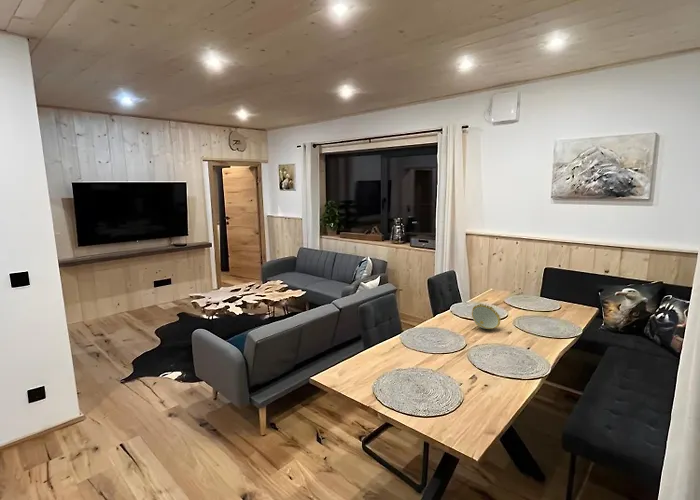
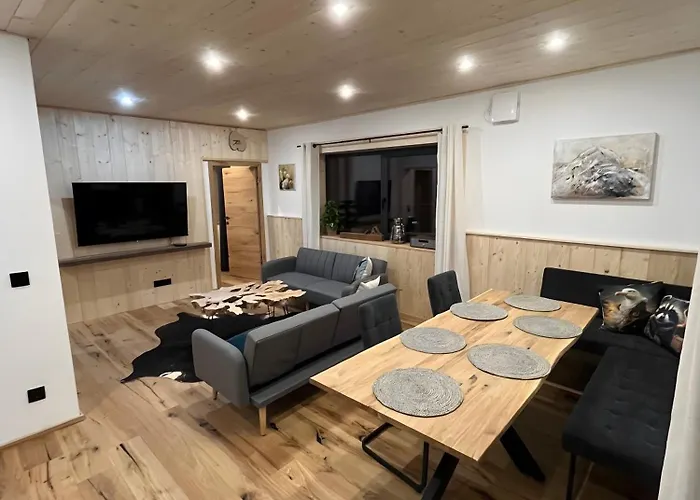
- decorative bowl (485, 317)
